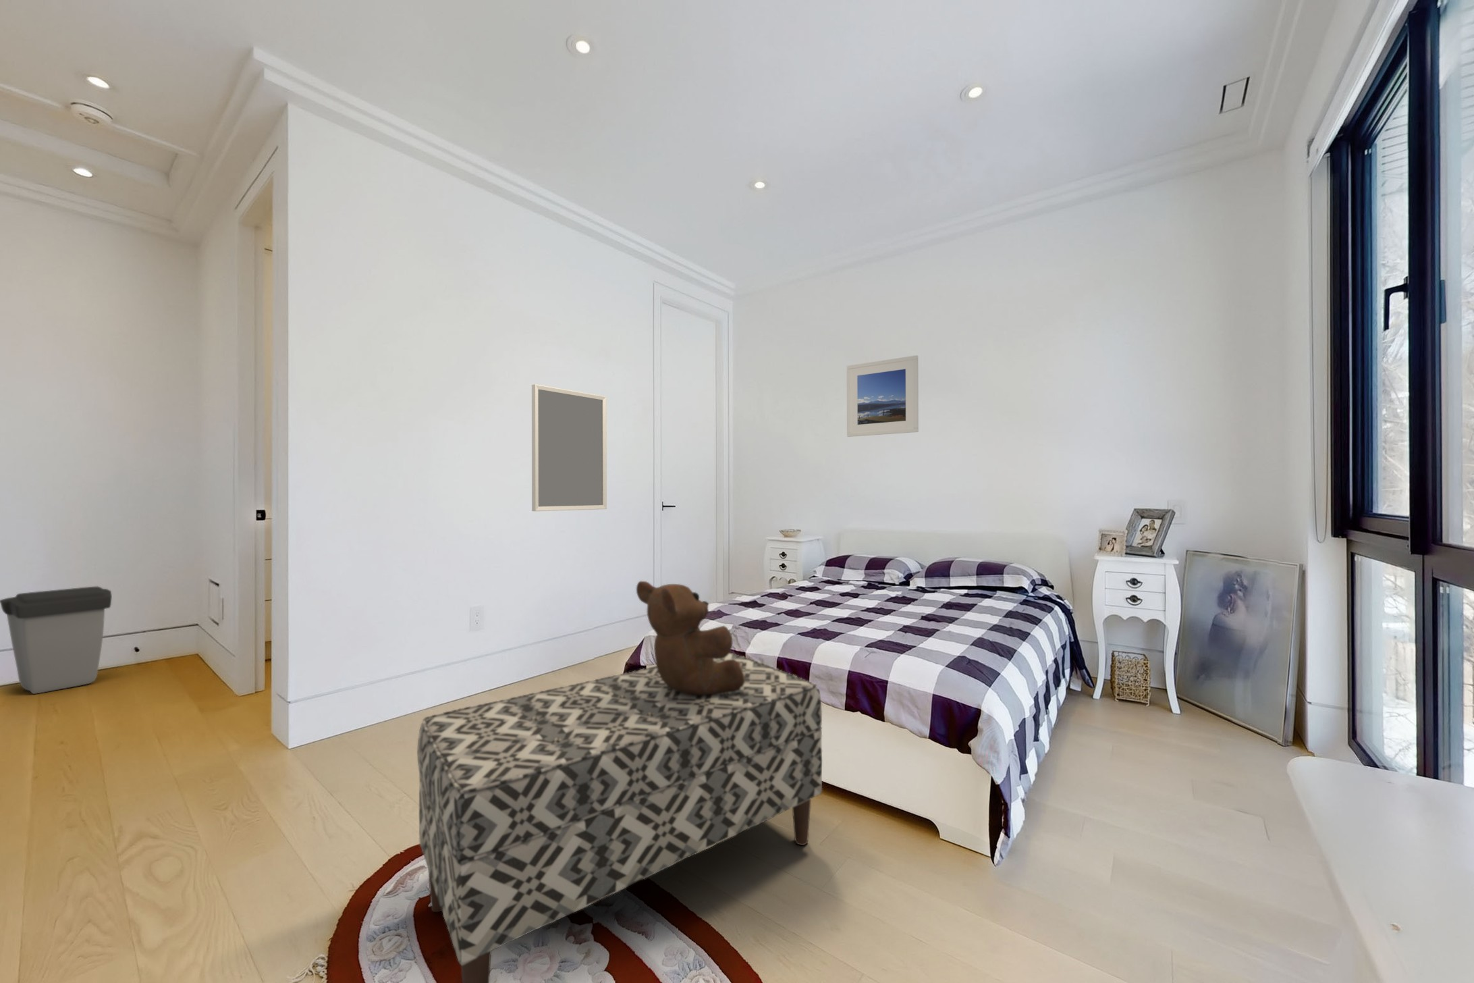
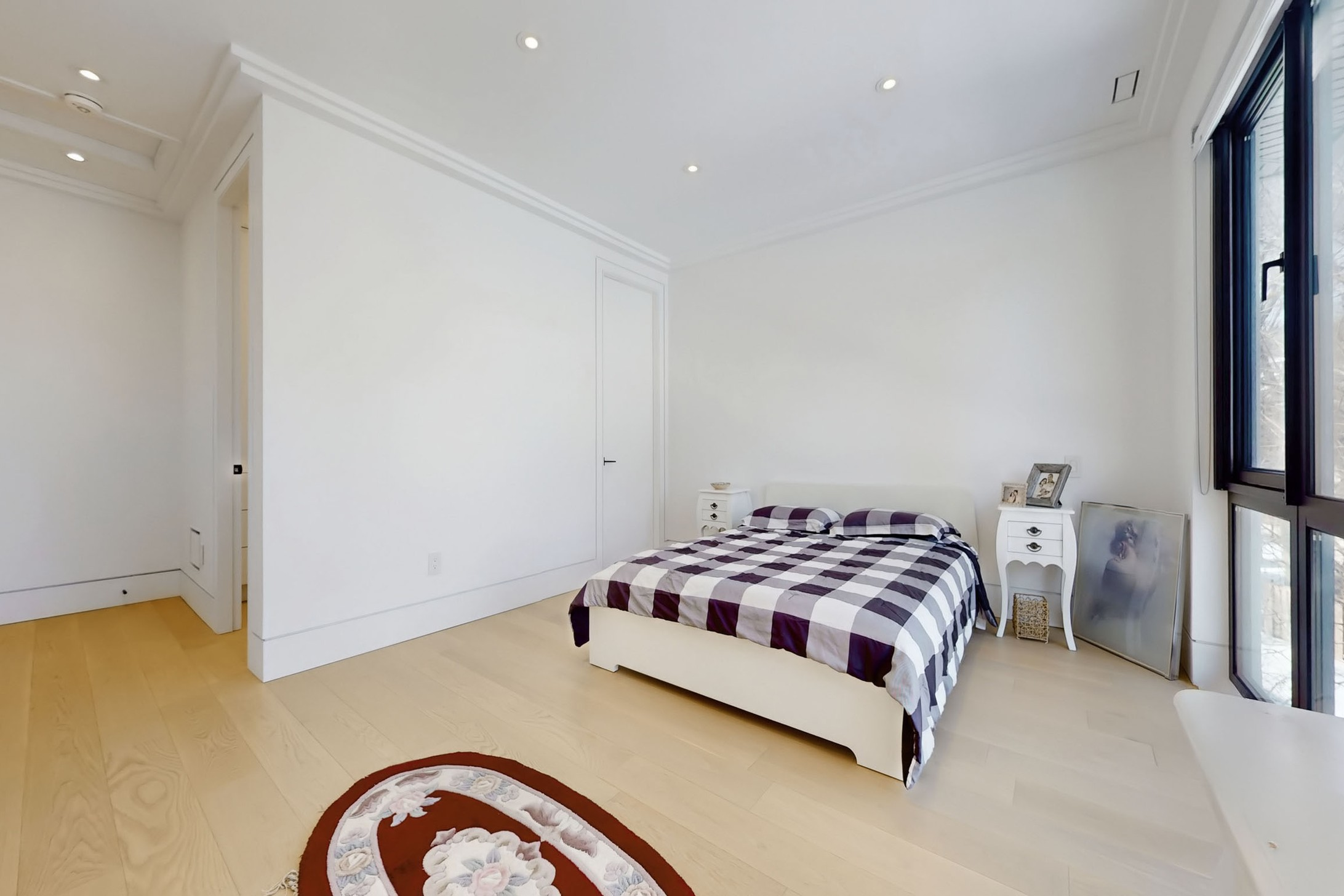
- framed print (881, 397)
- trash can (57, 637)
- teddy bear (689, 634)
- bench (636, 784)
- home mirror (571, 450)
